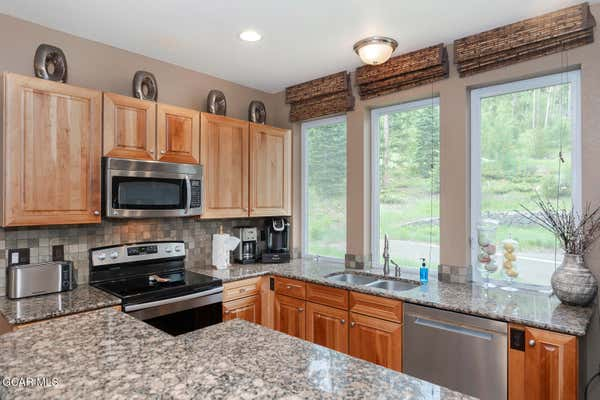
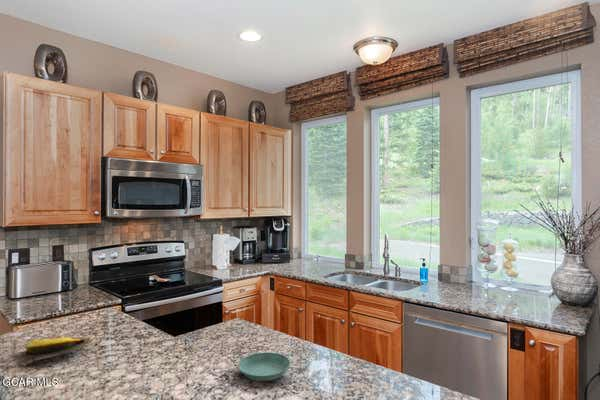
+ banana (53, 344)
+ saucer (264, 367)
